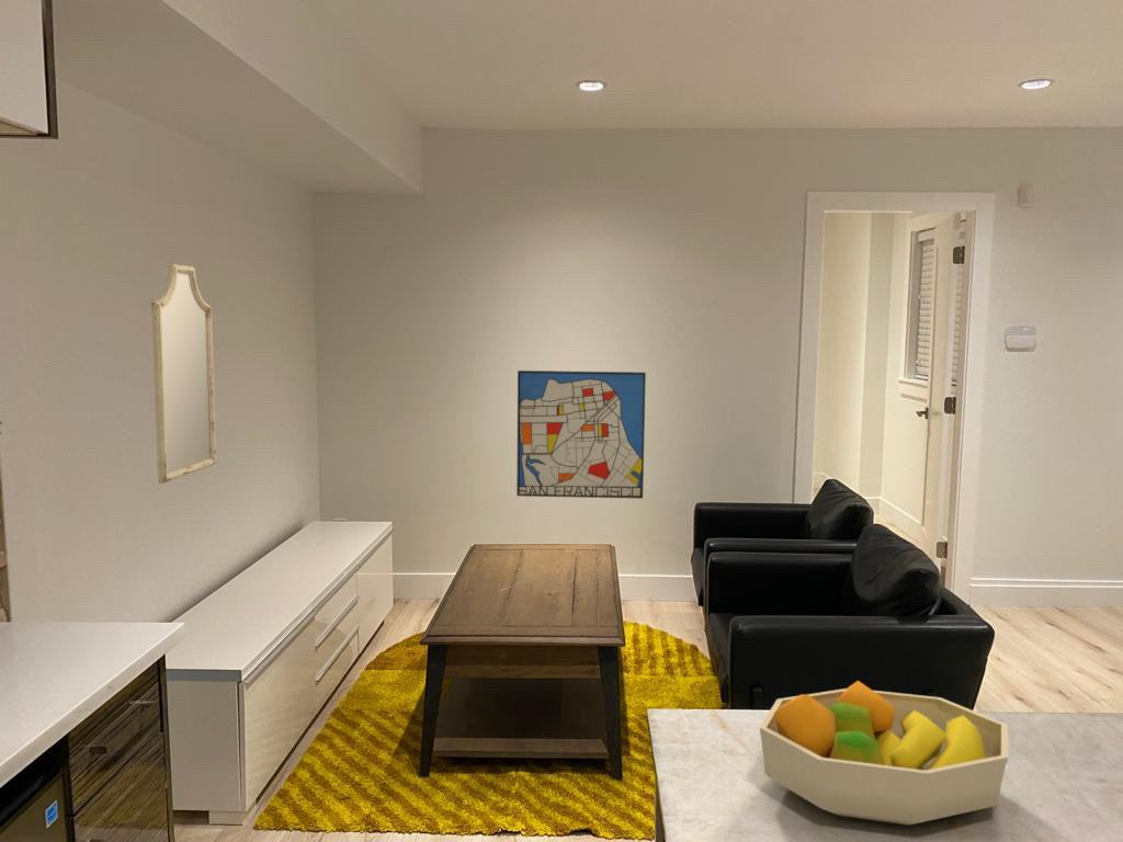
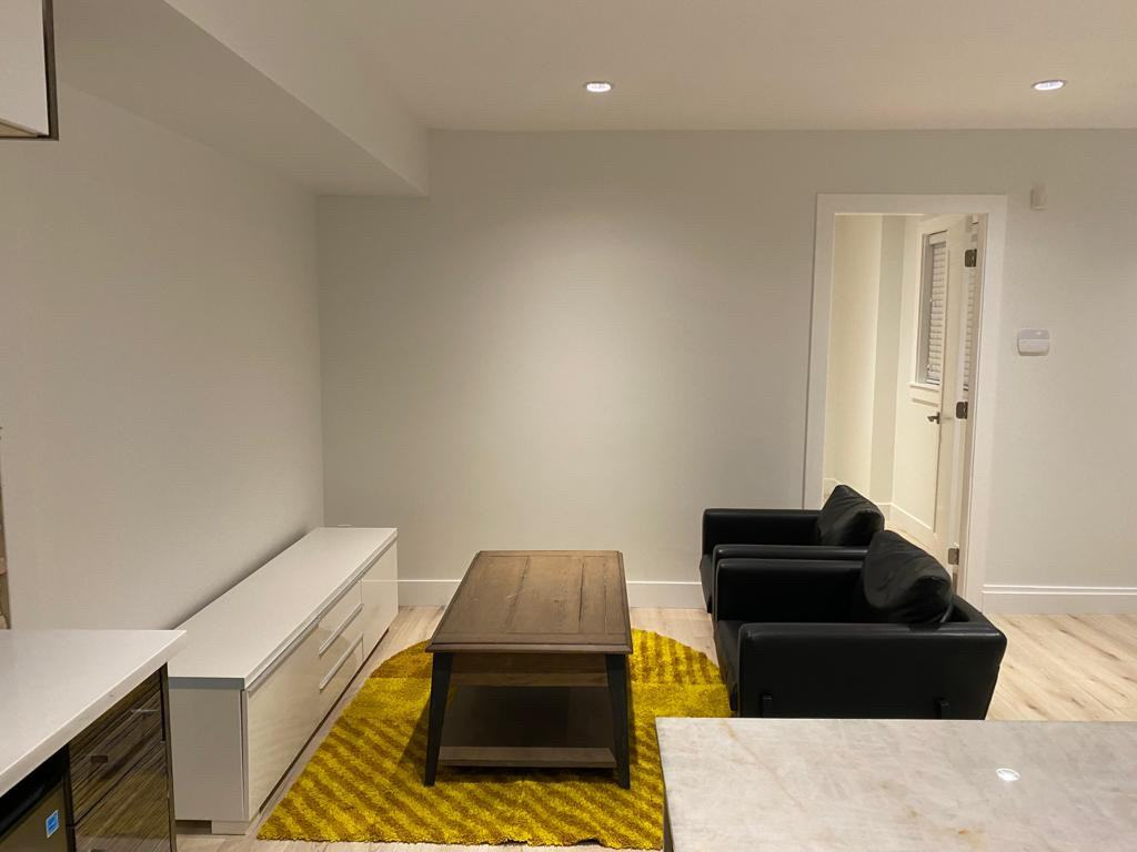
- home mirror (185, 371)
- fruit bowl (883, 743)
- wall art (580, 434)
